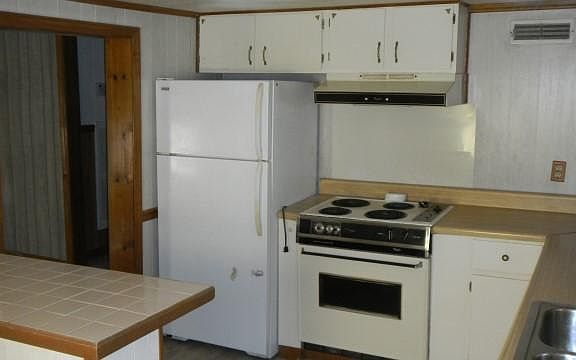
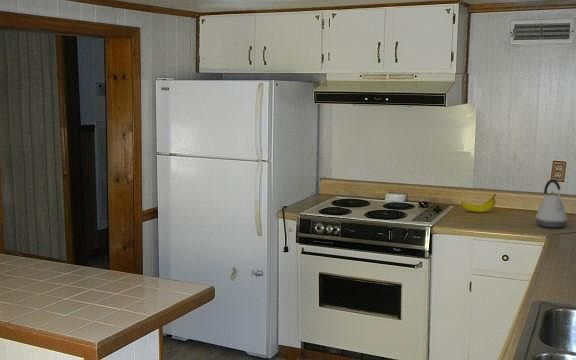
+ kettle (552, 203)
+ fruit (478, 205)
